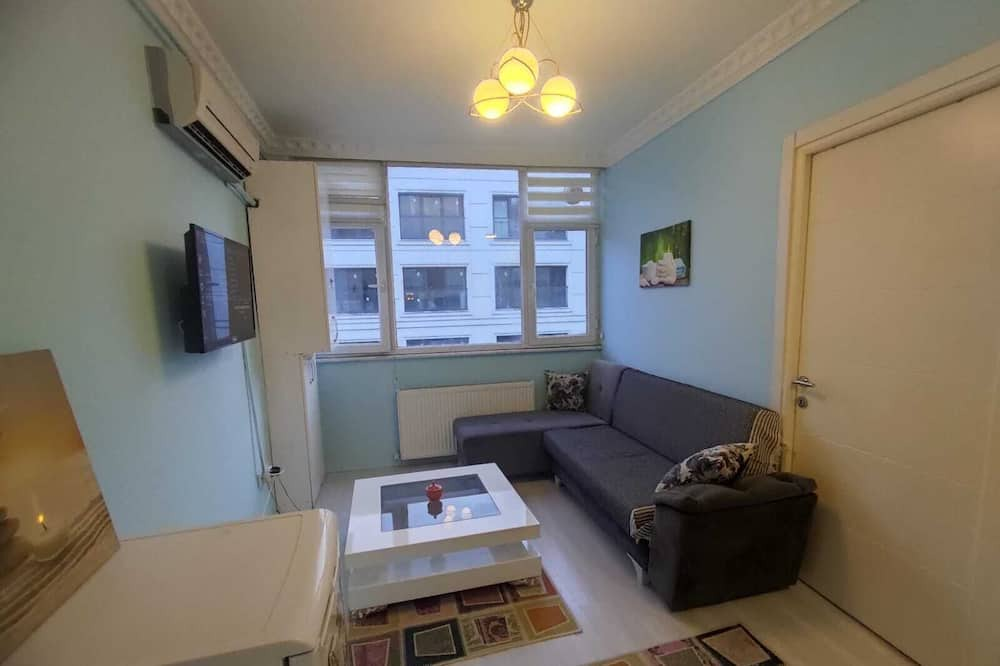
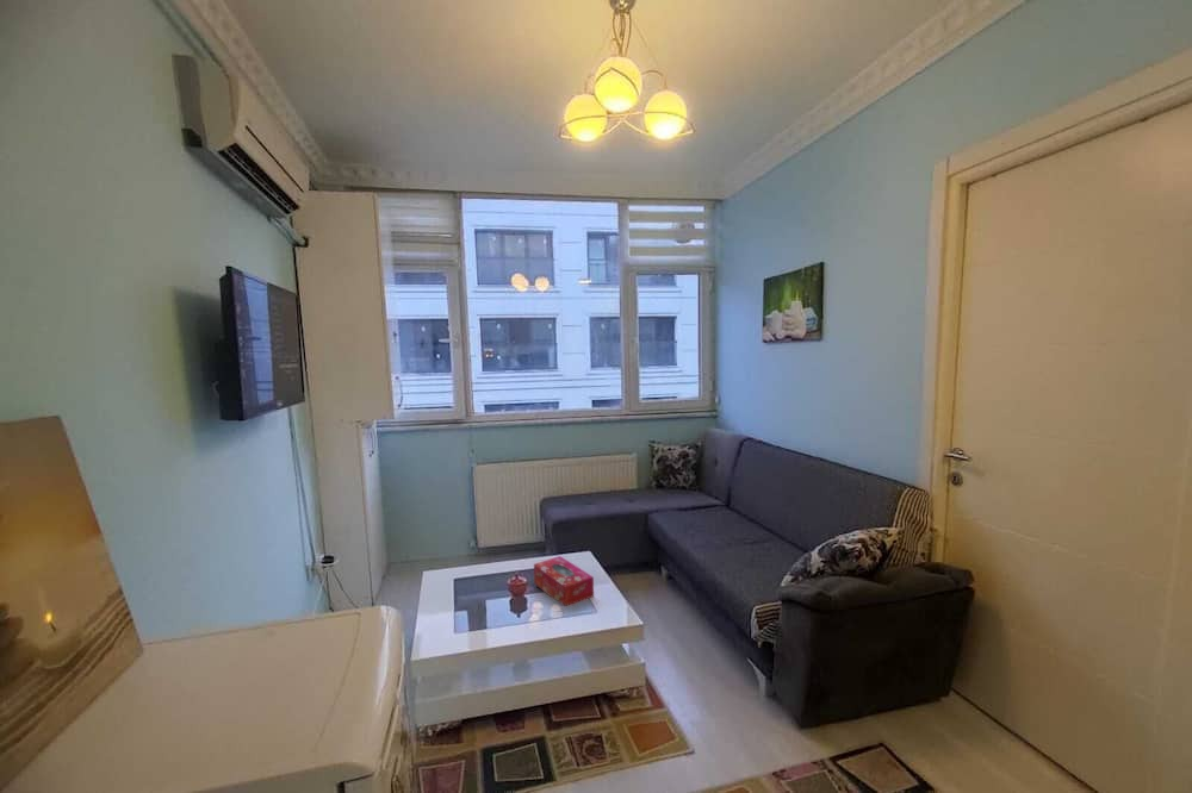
+ tissue box (563, 580)
